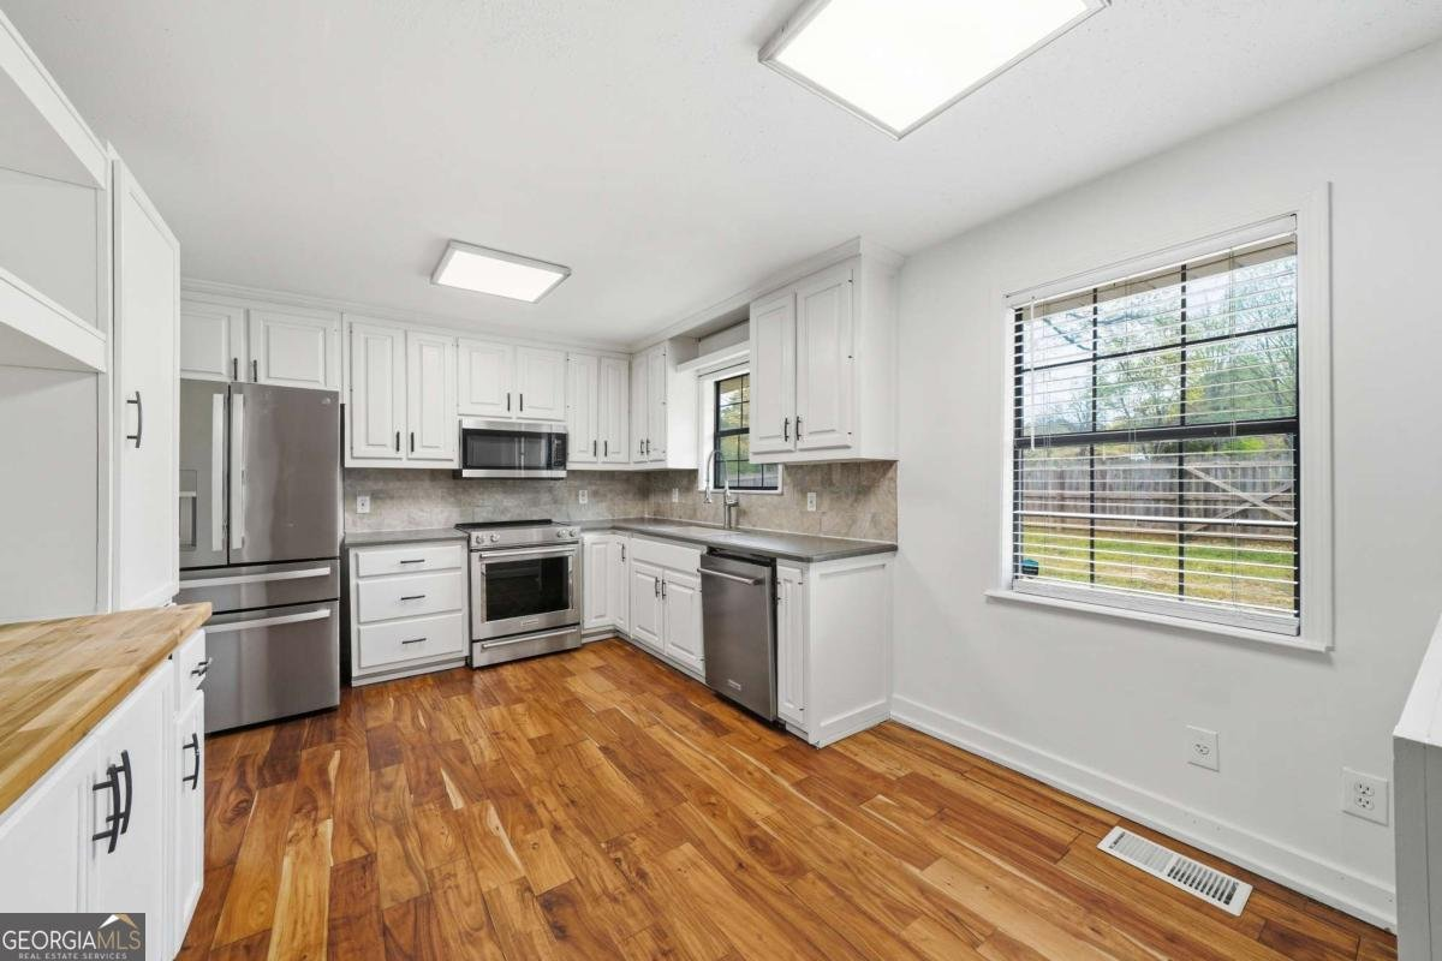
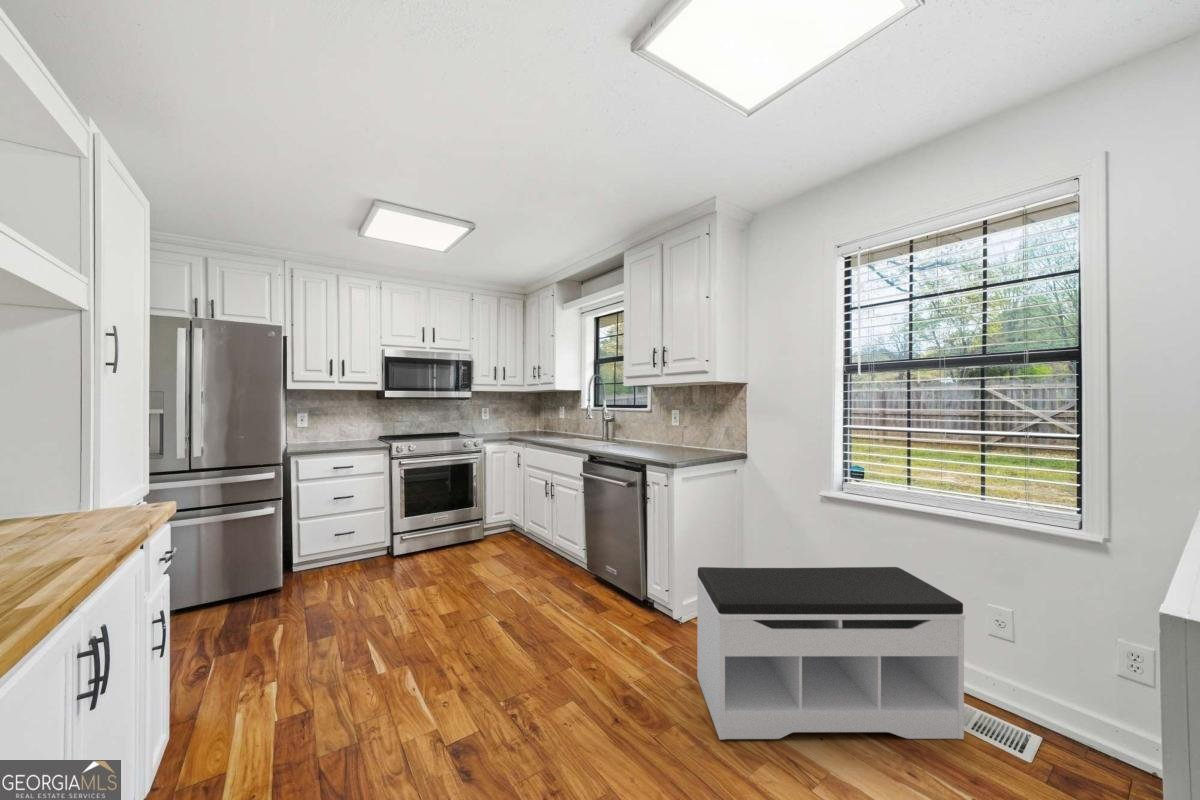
+ bench (817, 643)
